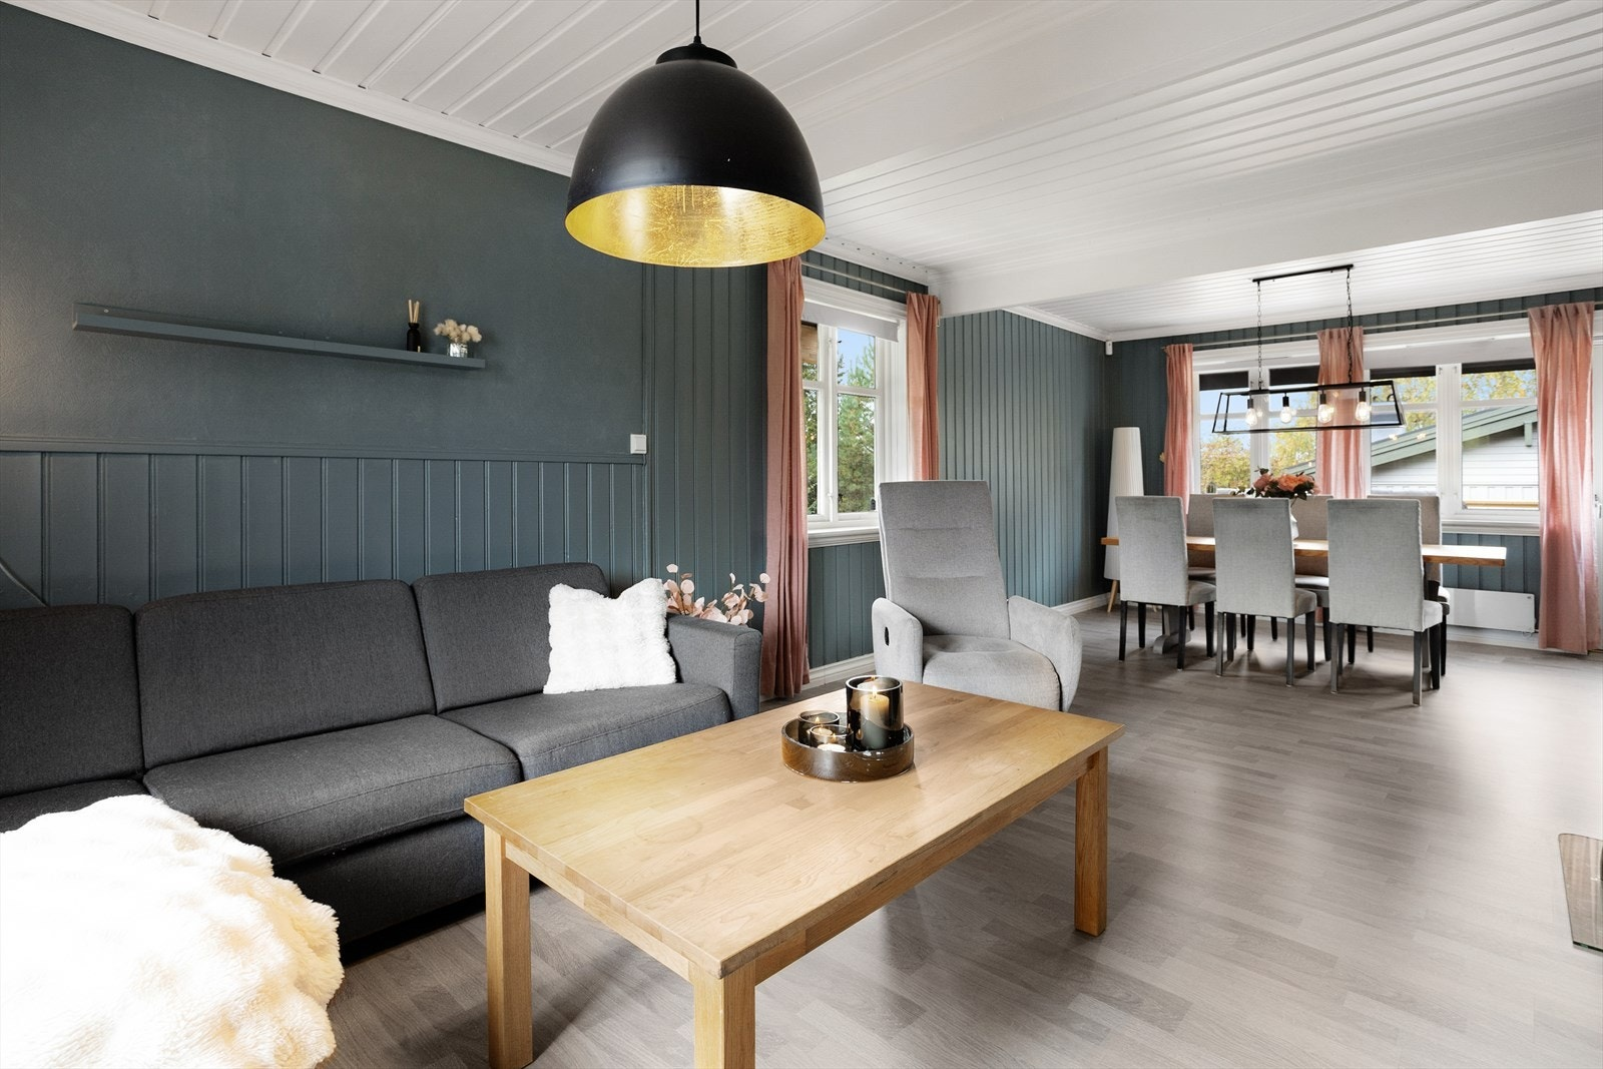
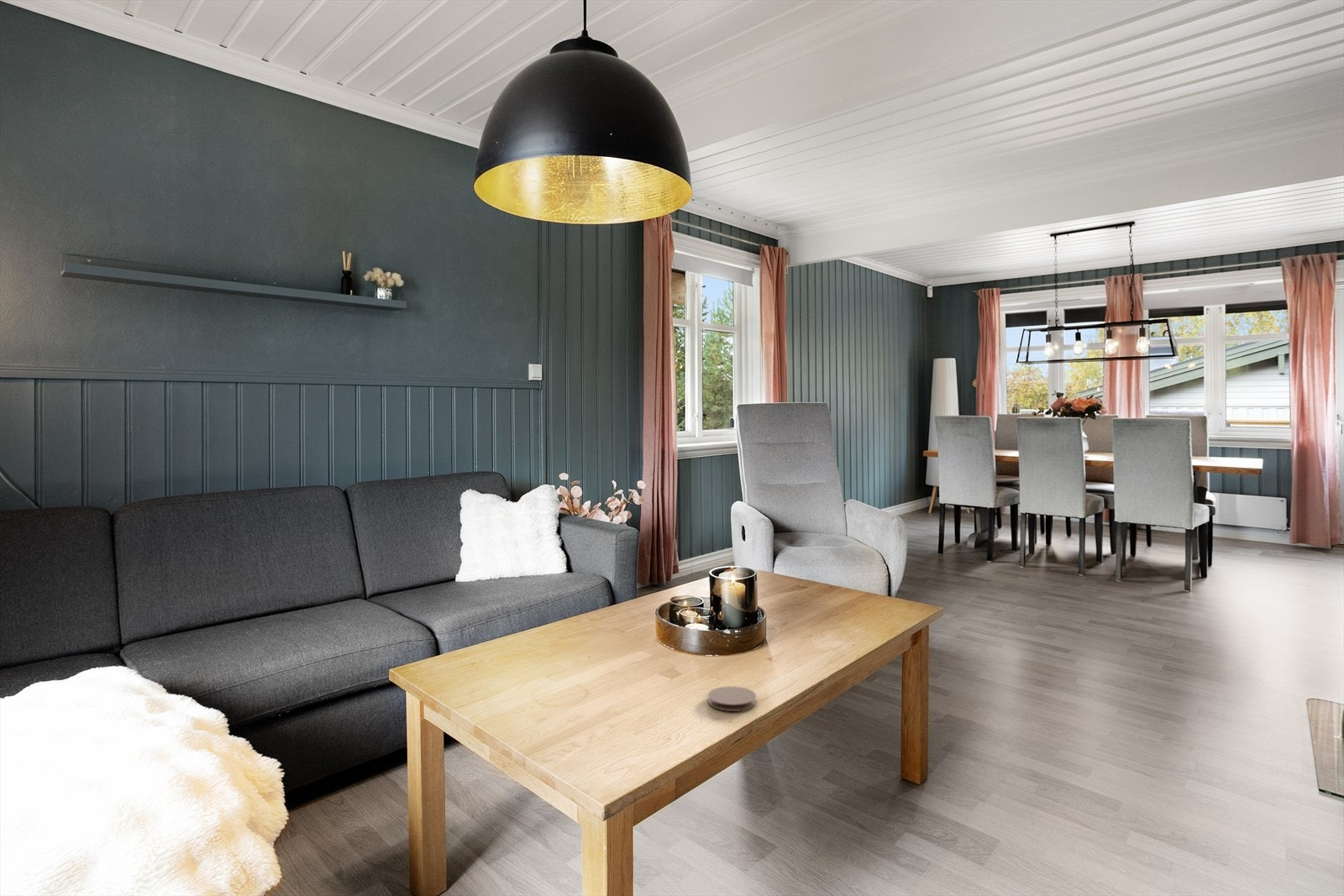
+ coaster (732, 698)
